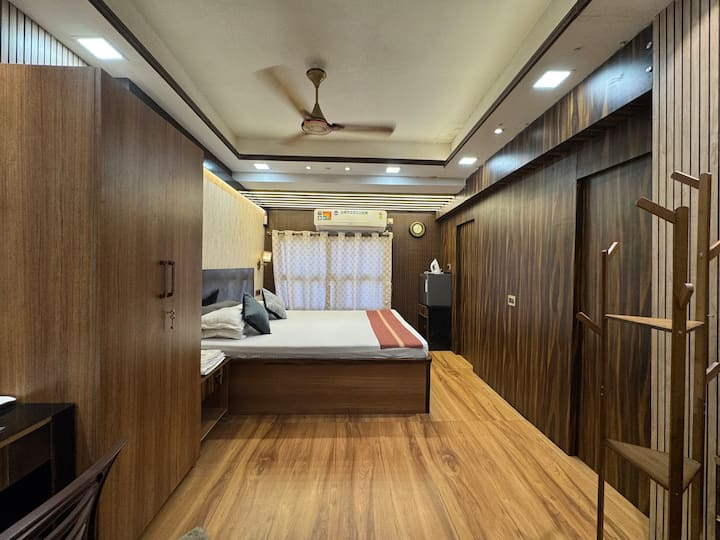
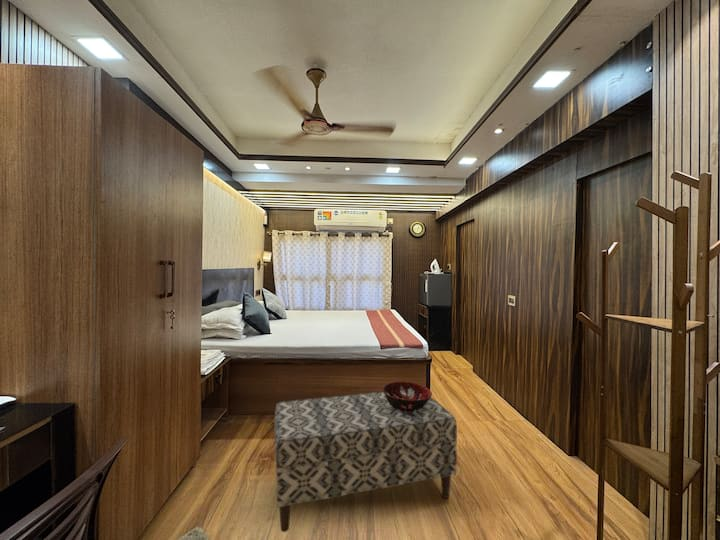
+ decorative bowl (406, 397)
+ bench (361, 448)
